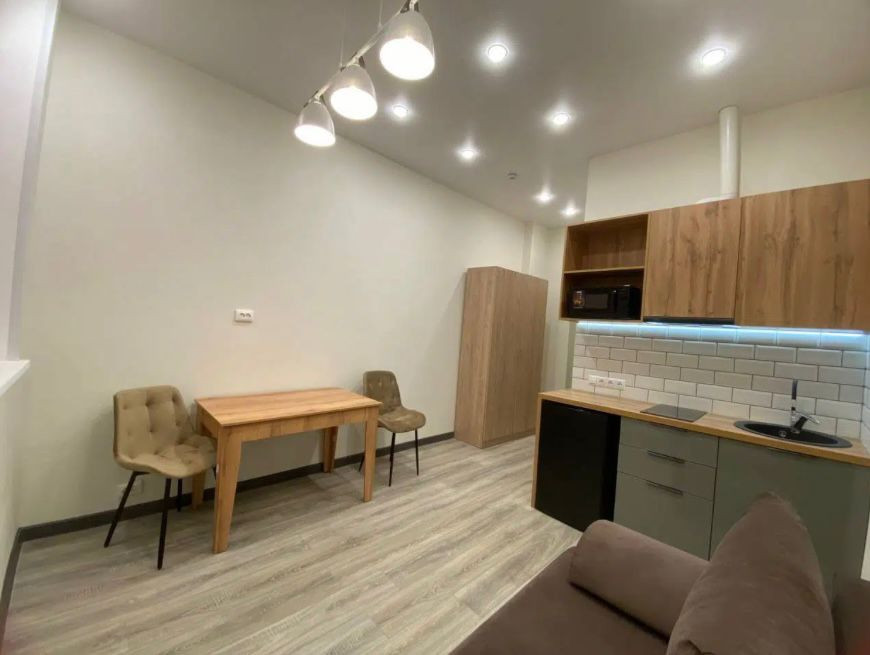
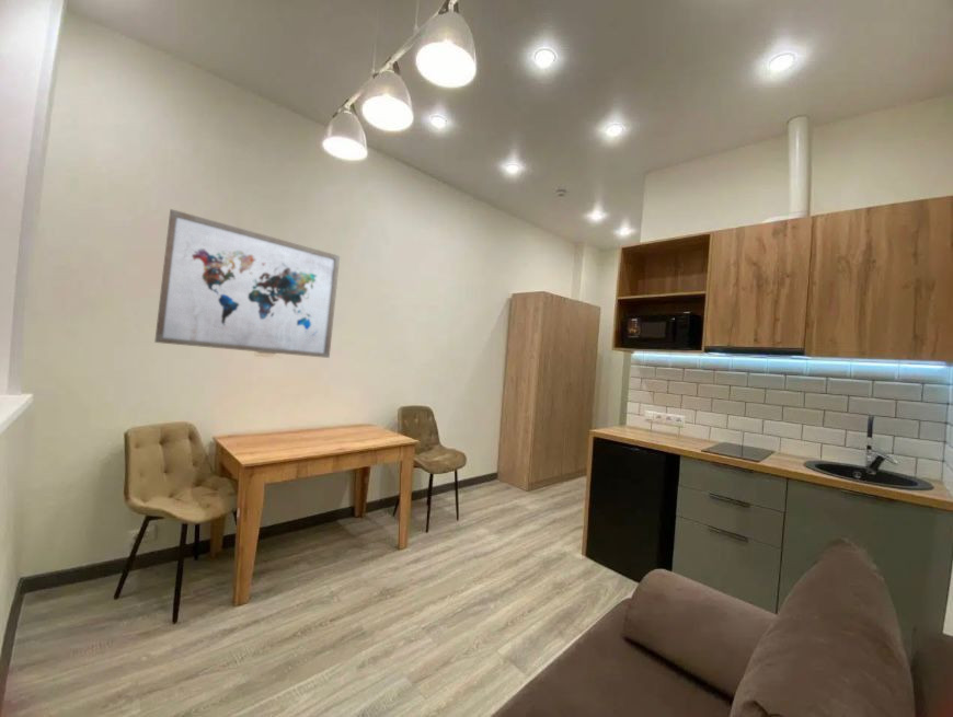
+ wall art (260, 292)
